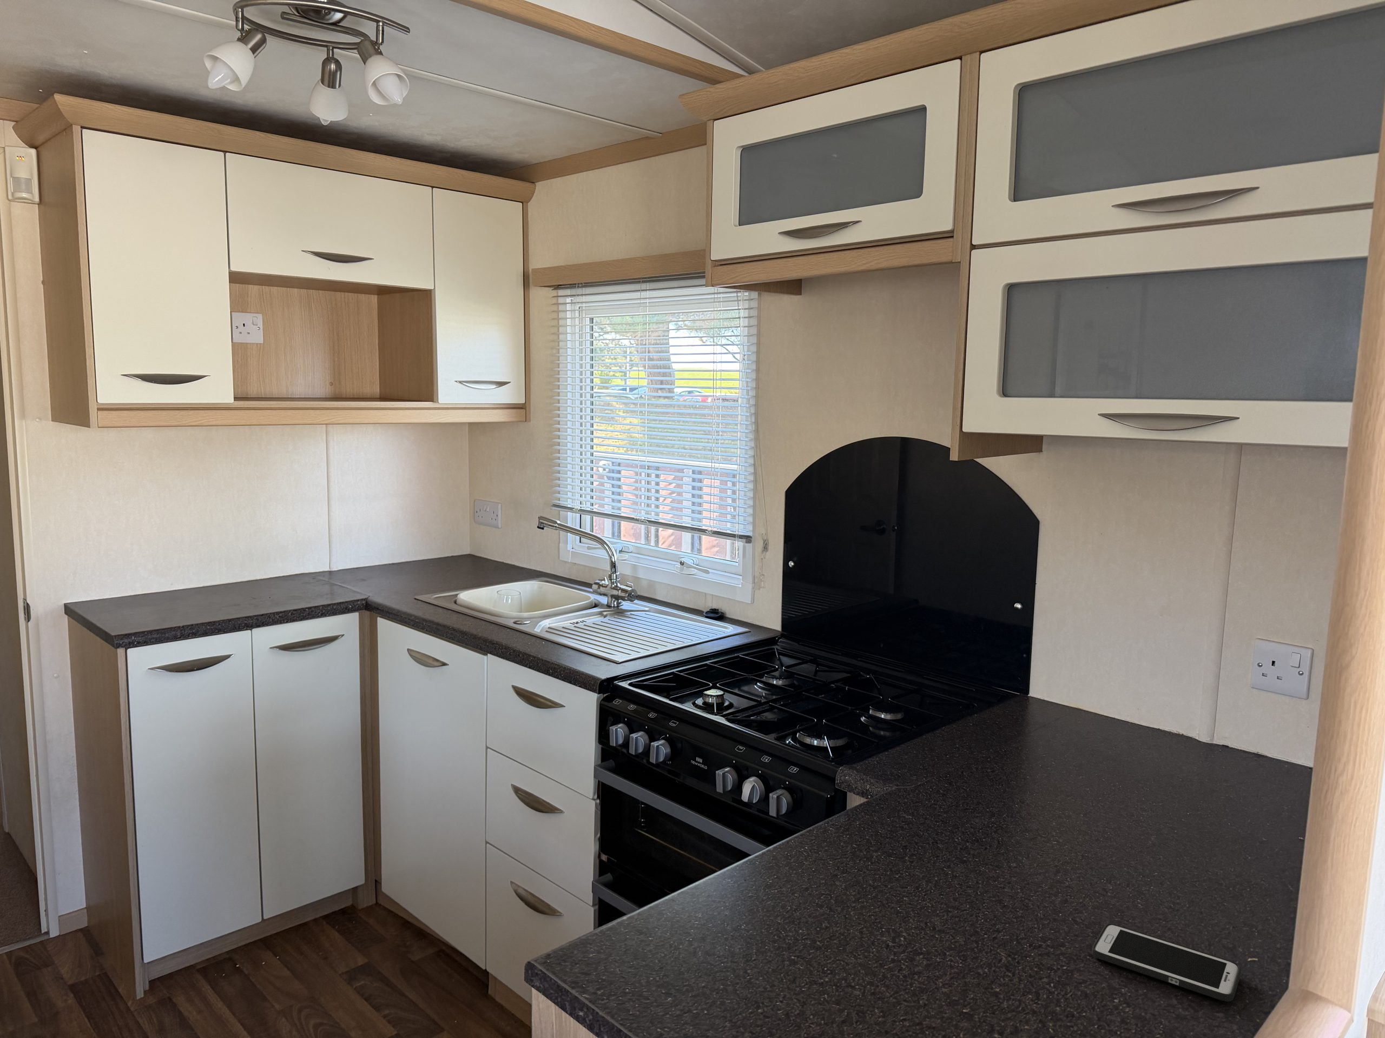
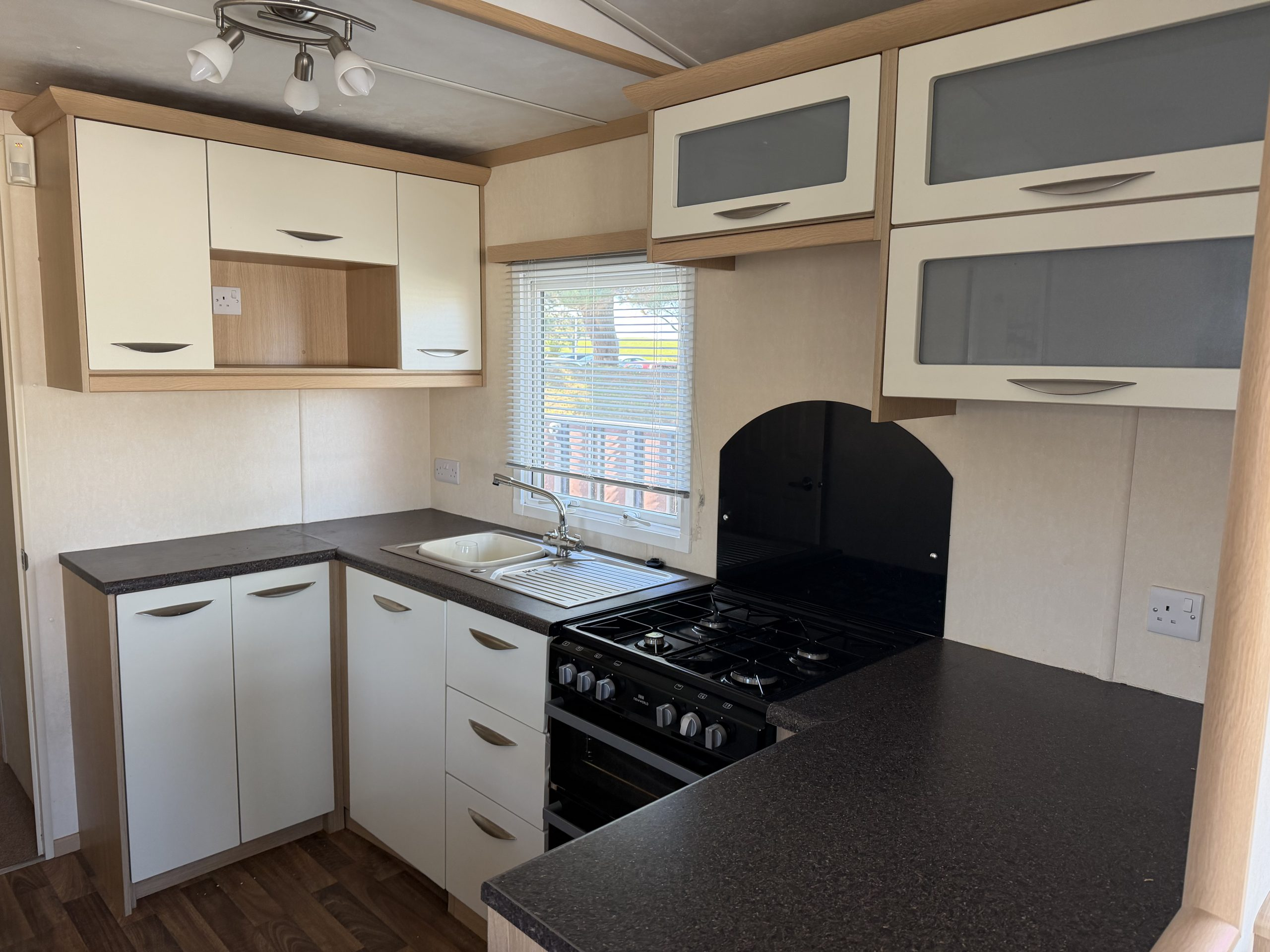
- cell phone (1165, 961)
